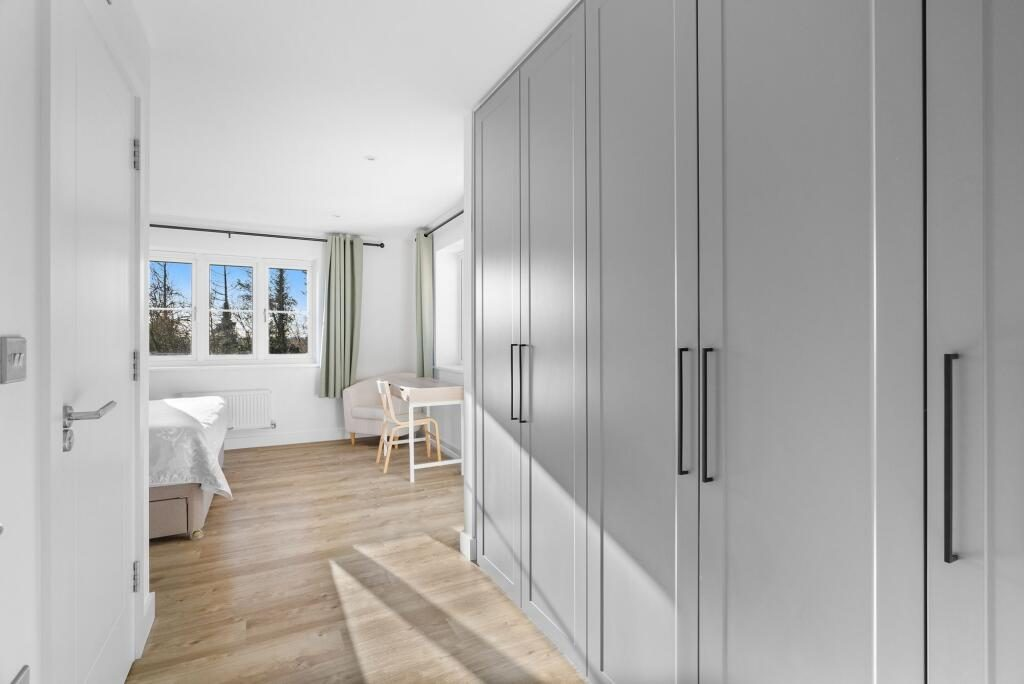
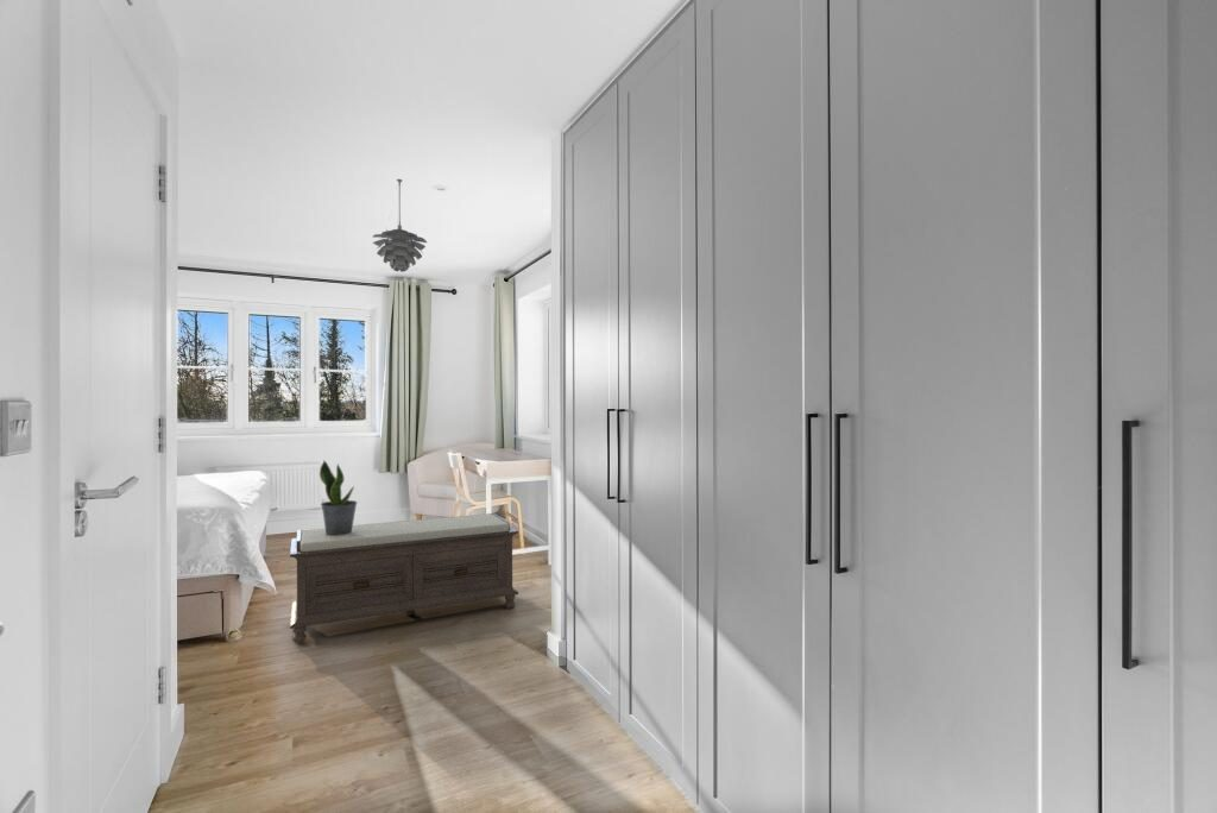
+ pendant light (399, 225)
+ potted plant (339, 496)
+ bench (408, 569)
